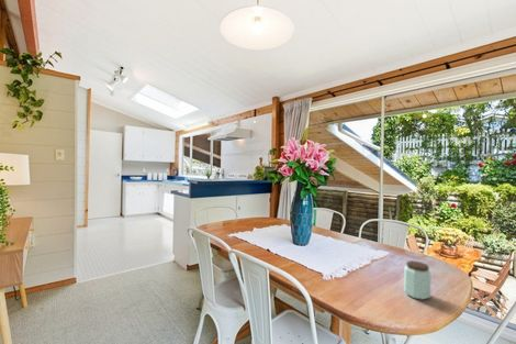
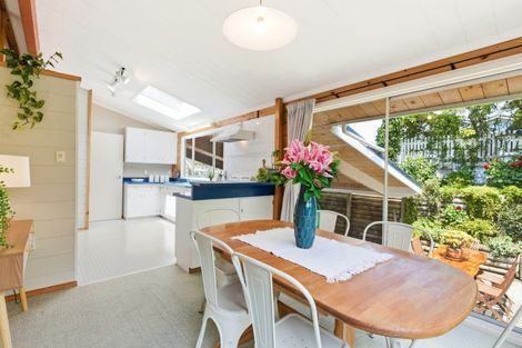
- peanut butter (416, 279)
